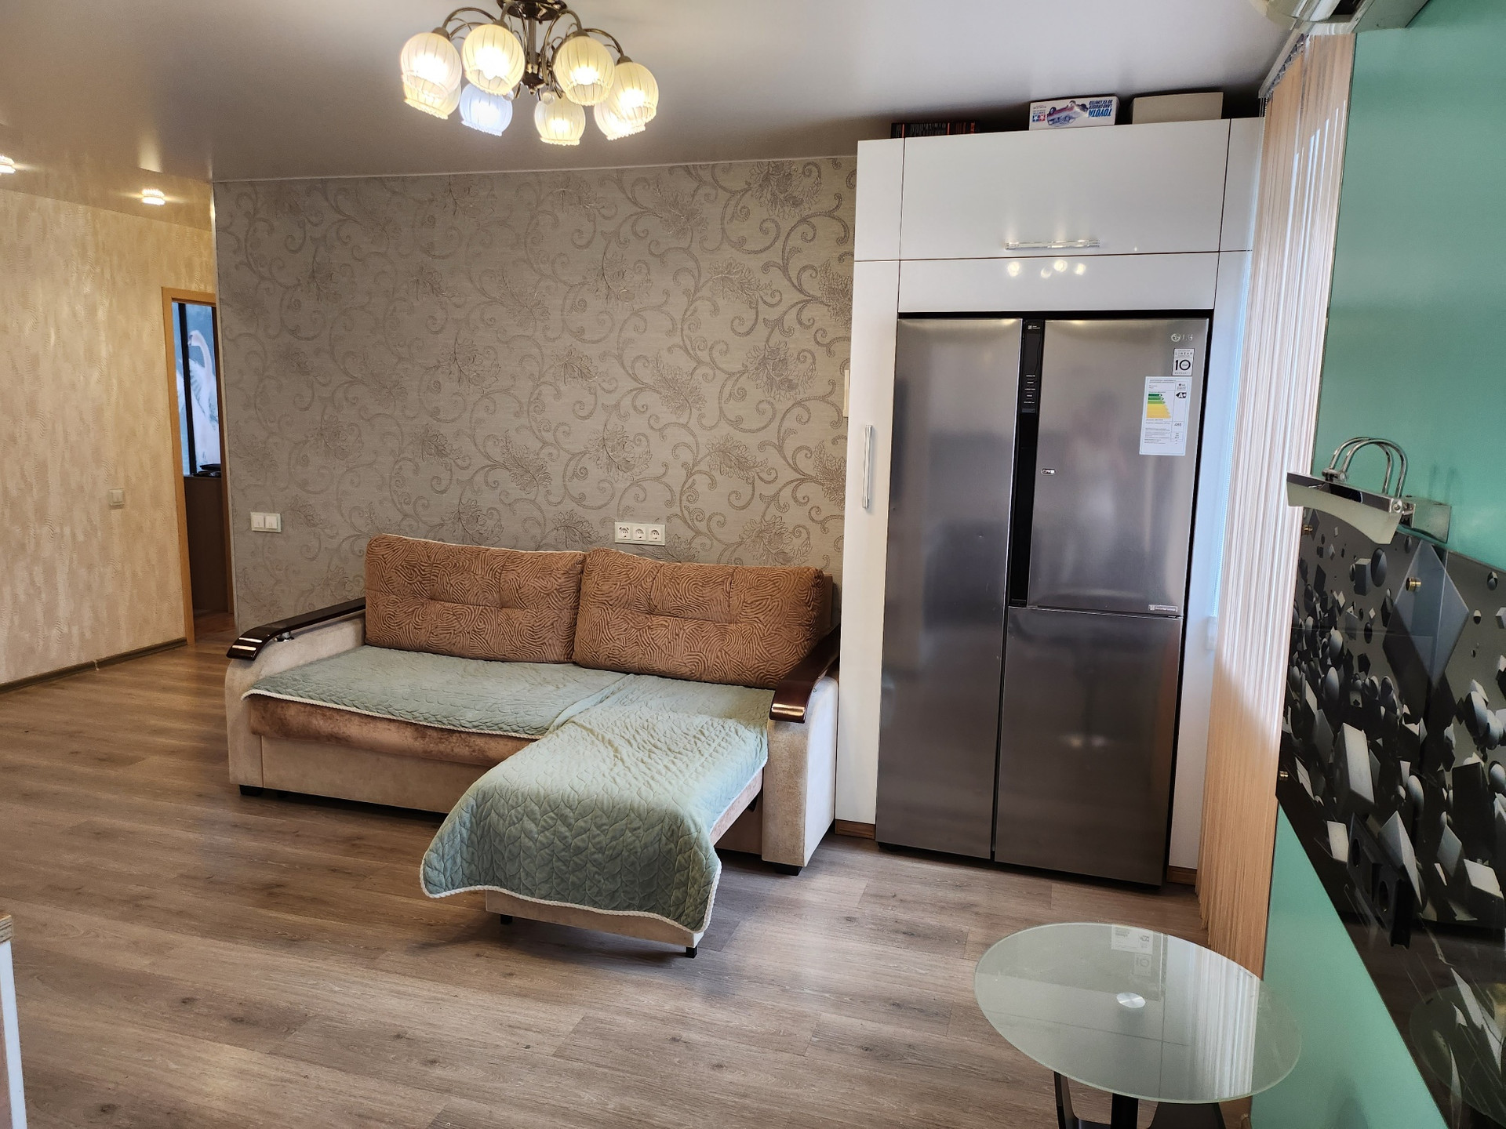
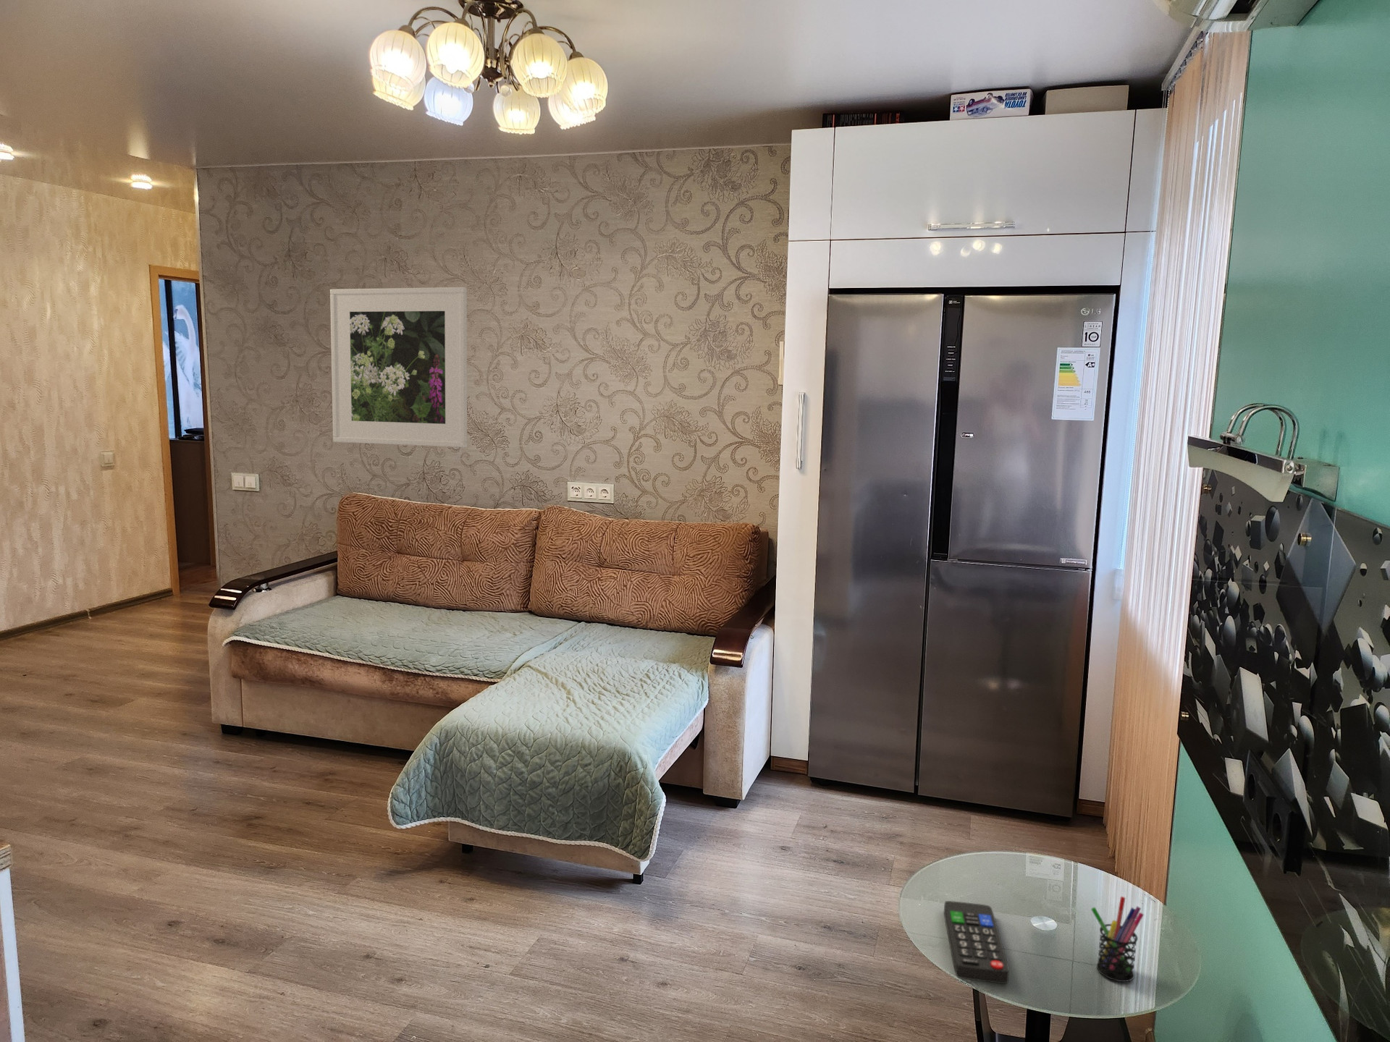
+ remote control (974, 938)
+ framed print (397, 367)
+ pen holder (1113, 936)
